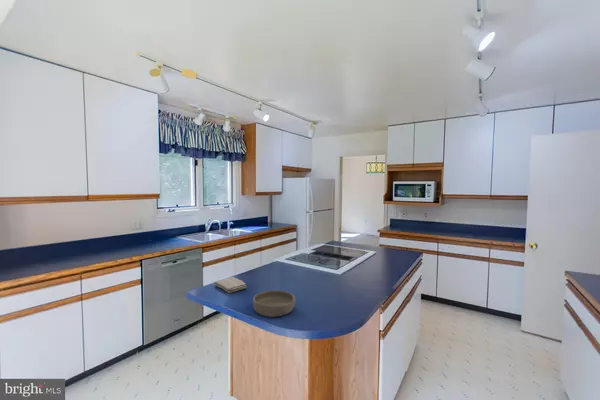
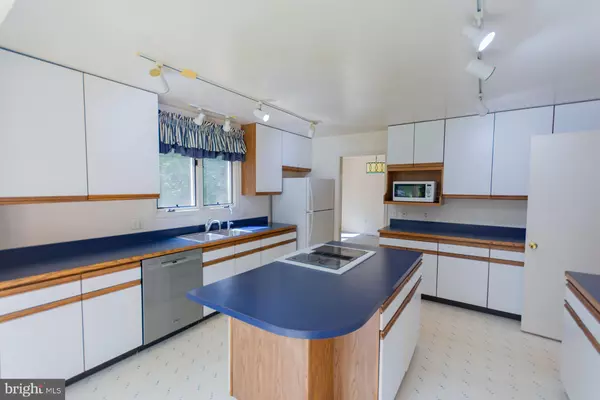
- bowl (274, 302)
- washcloth (230, 284)
